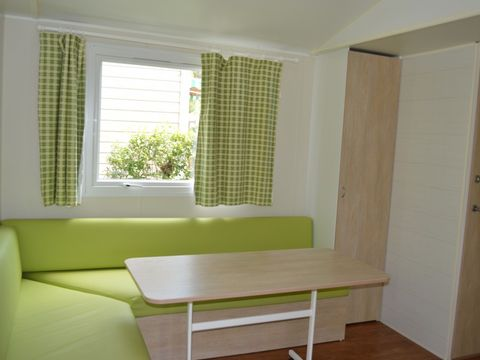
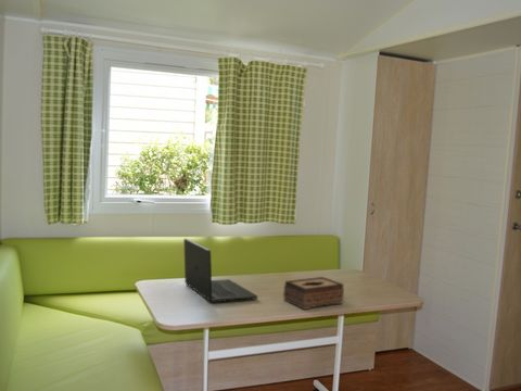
+ tissue box (314, 292)
+ laptop (211, 267)
